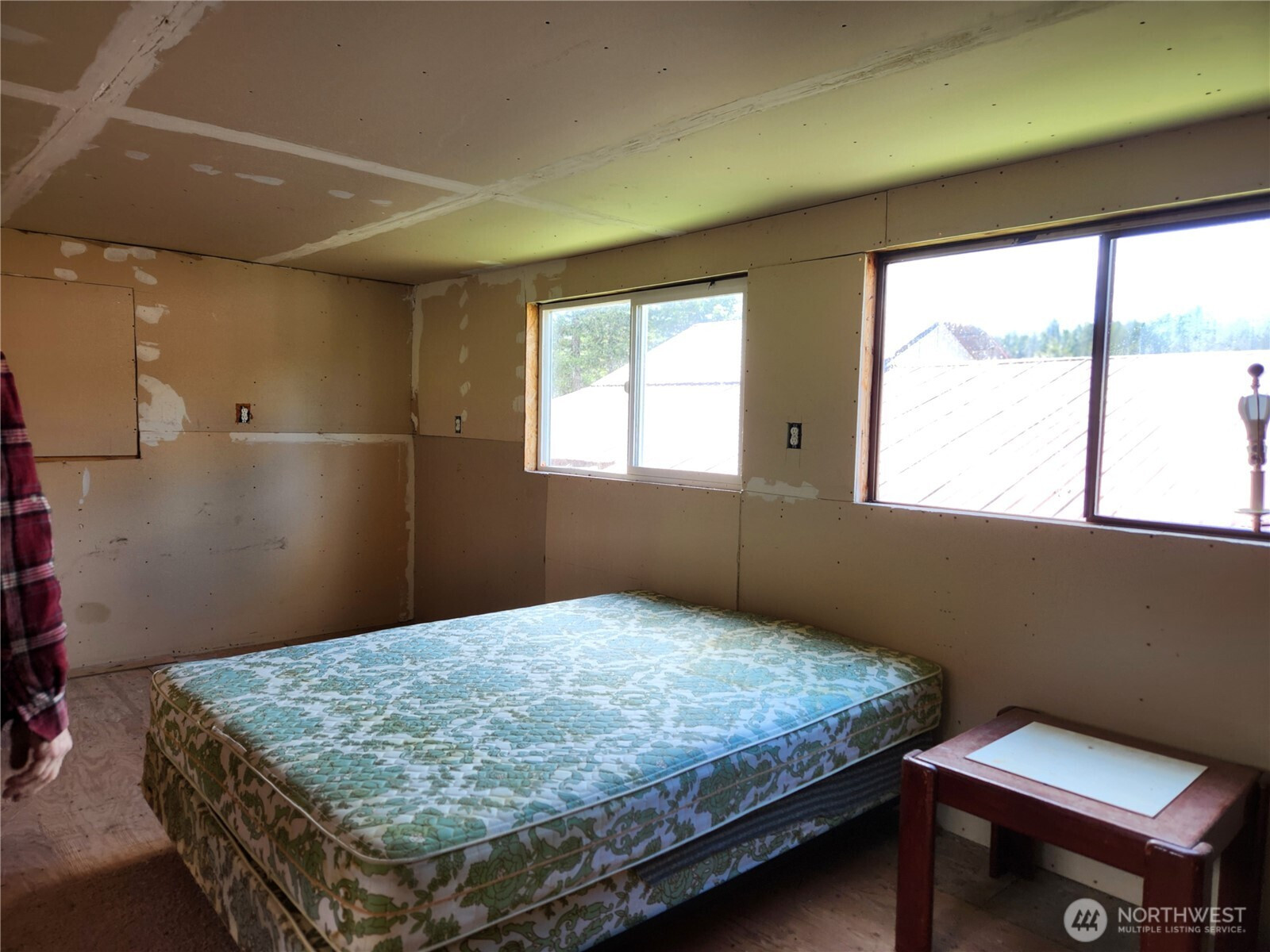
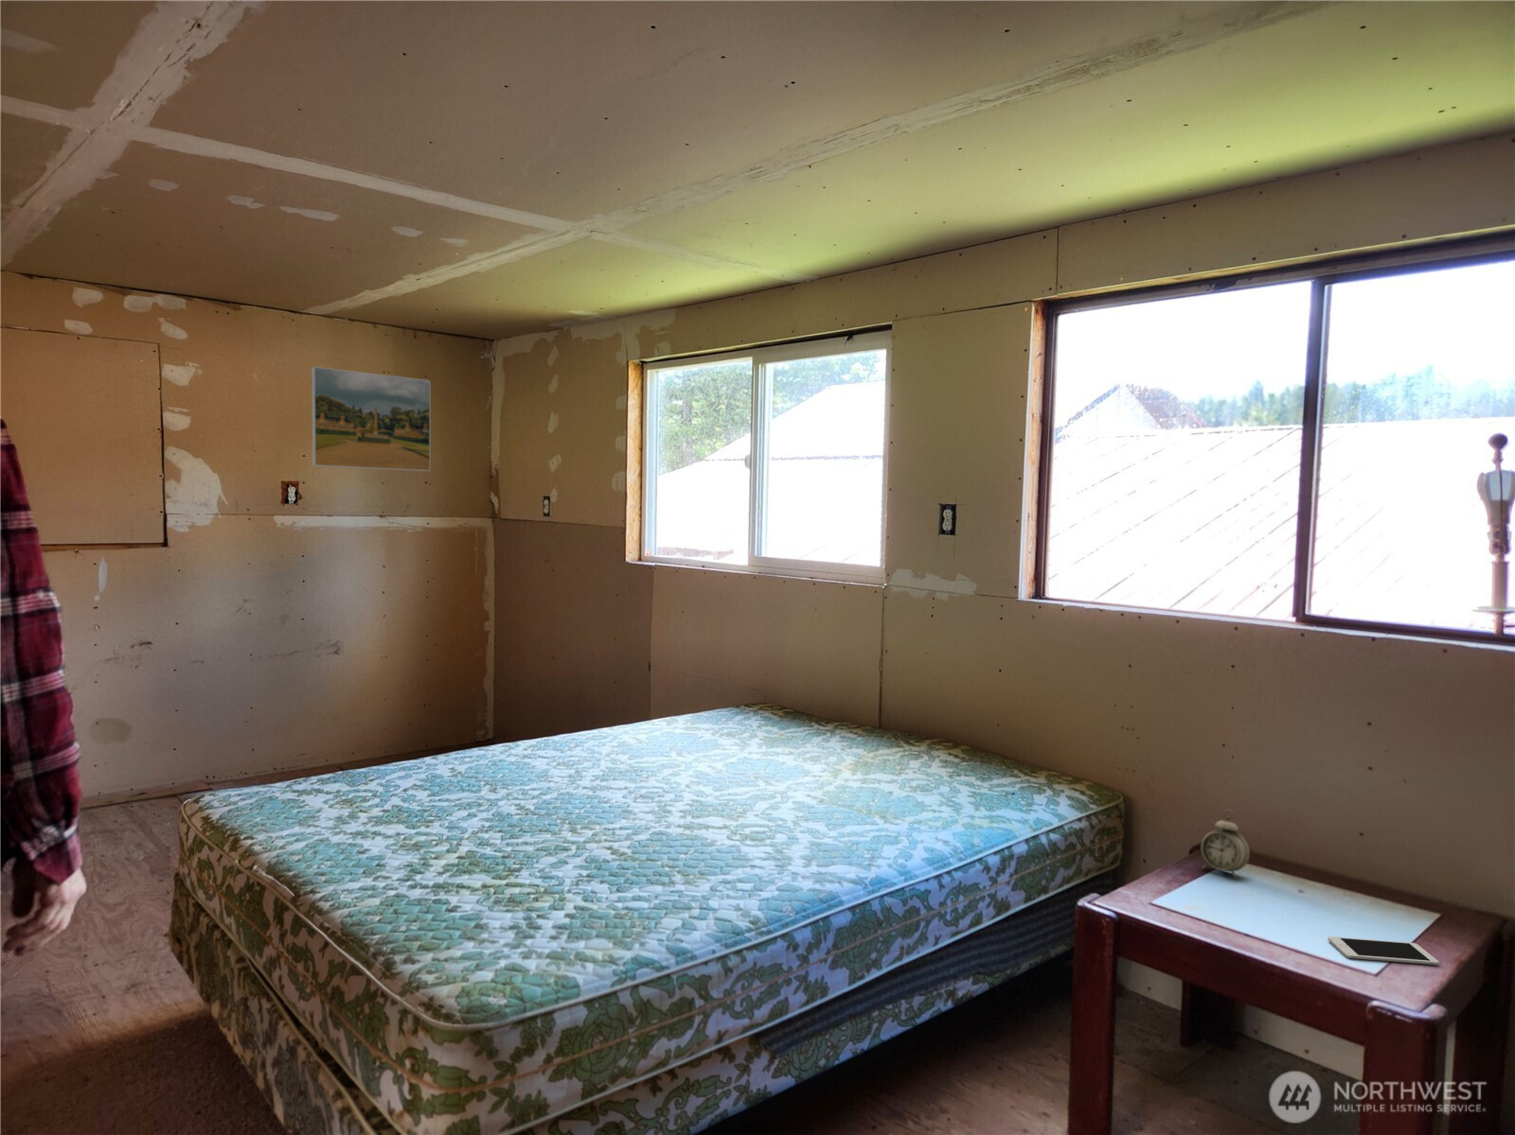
+ cell phone (1381, 950)
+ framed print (373, 421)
+ alarm clock (1224, 841)
